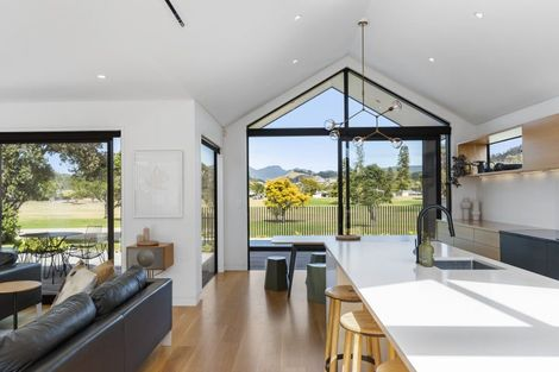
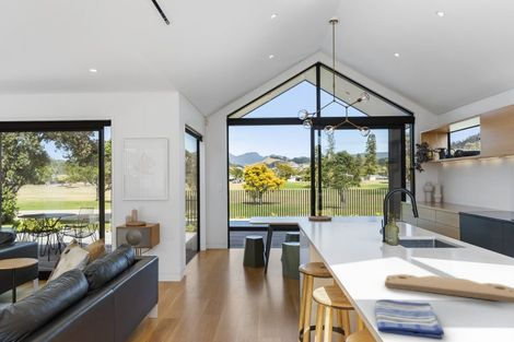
+ cutting board (448, 285)
+ dish towel (406, 316)
